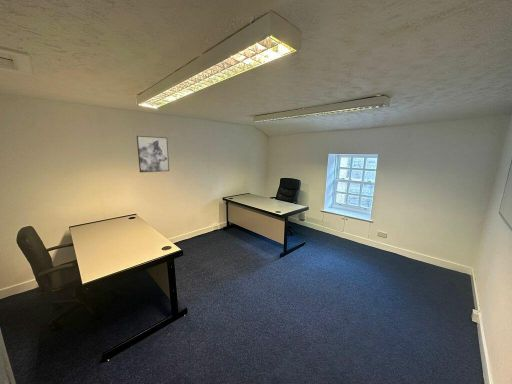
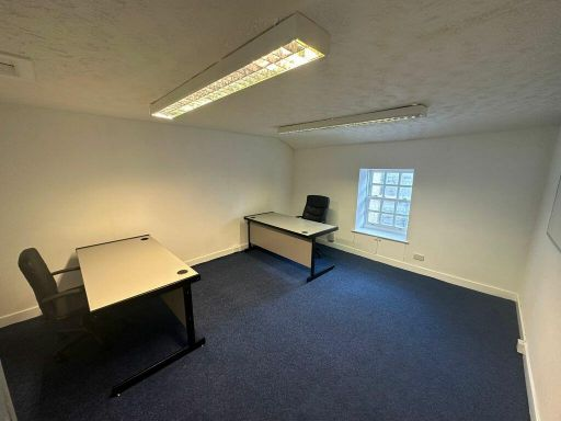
- wall art (153, 154)
